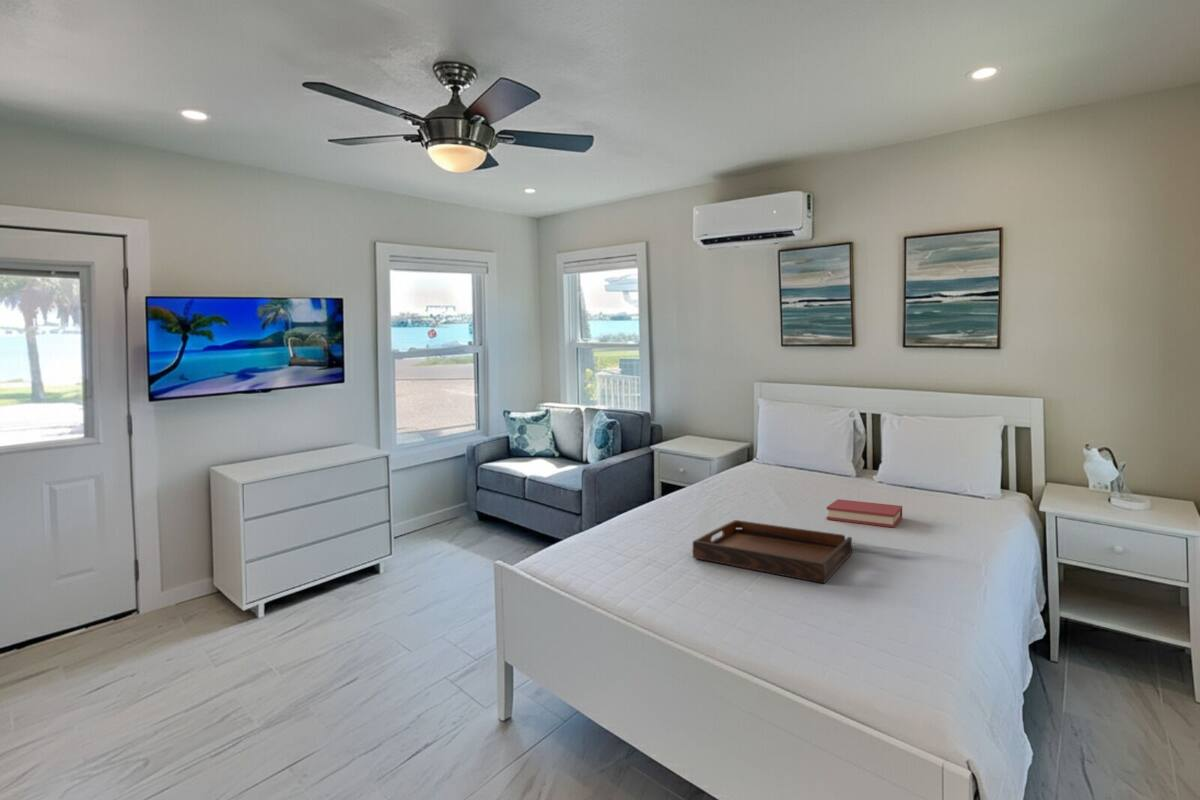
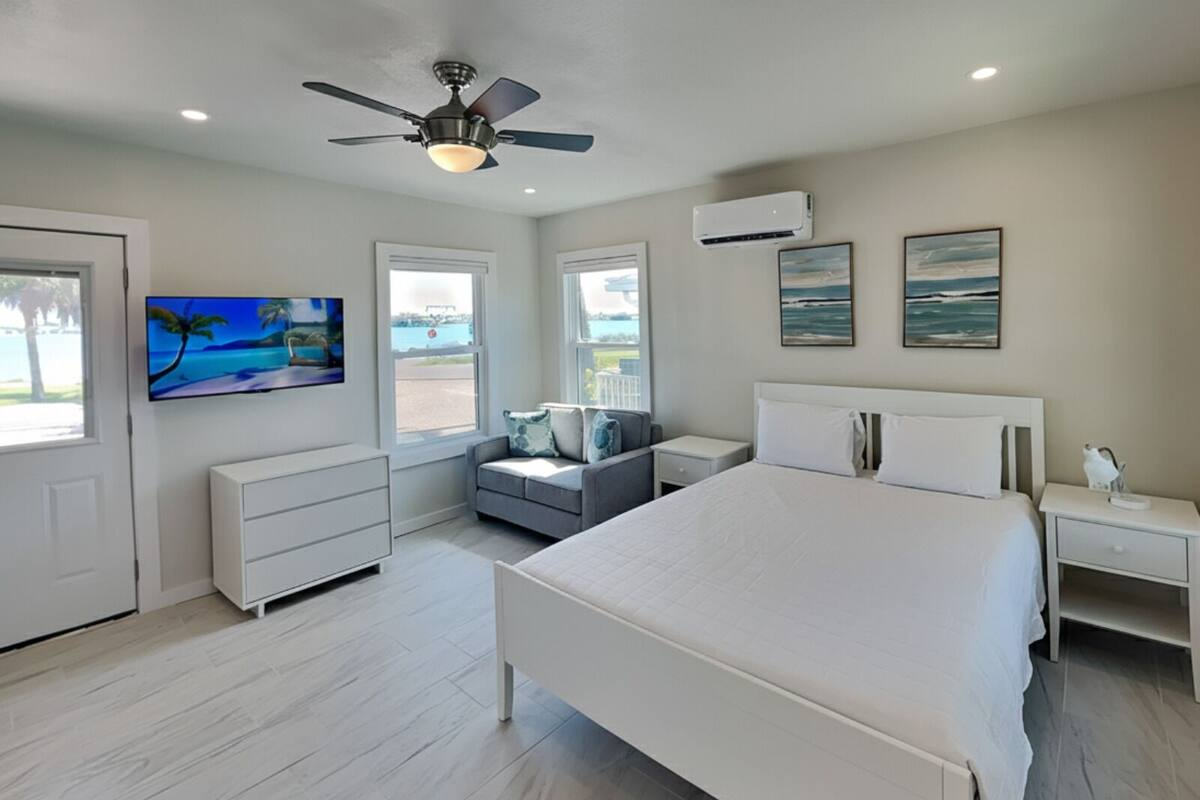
- hardback book (864, 512)
- serving tray (773, 547)
